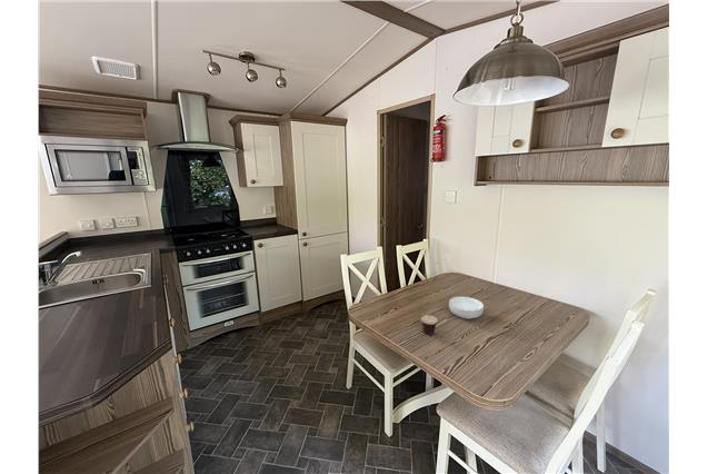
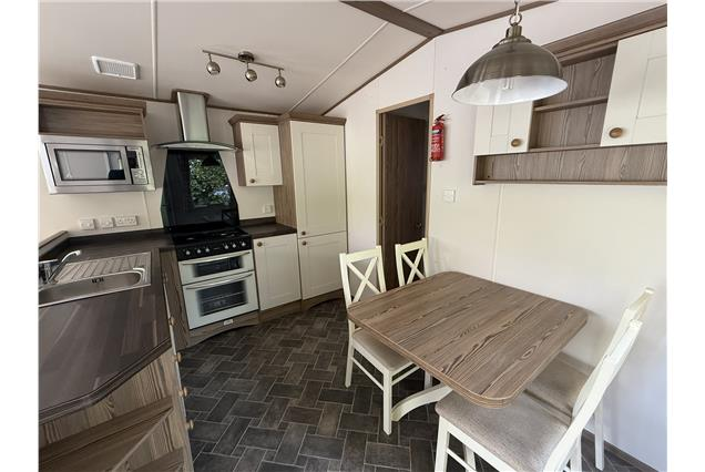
- cereal bowl (465, 308)
- cup (425, 323)
